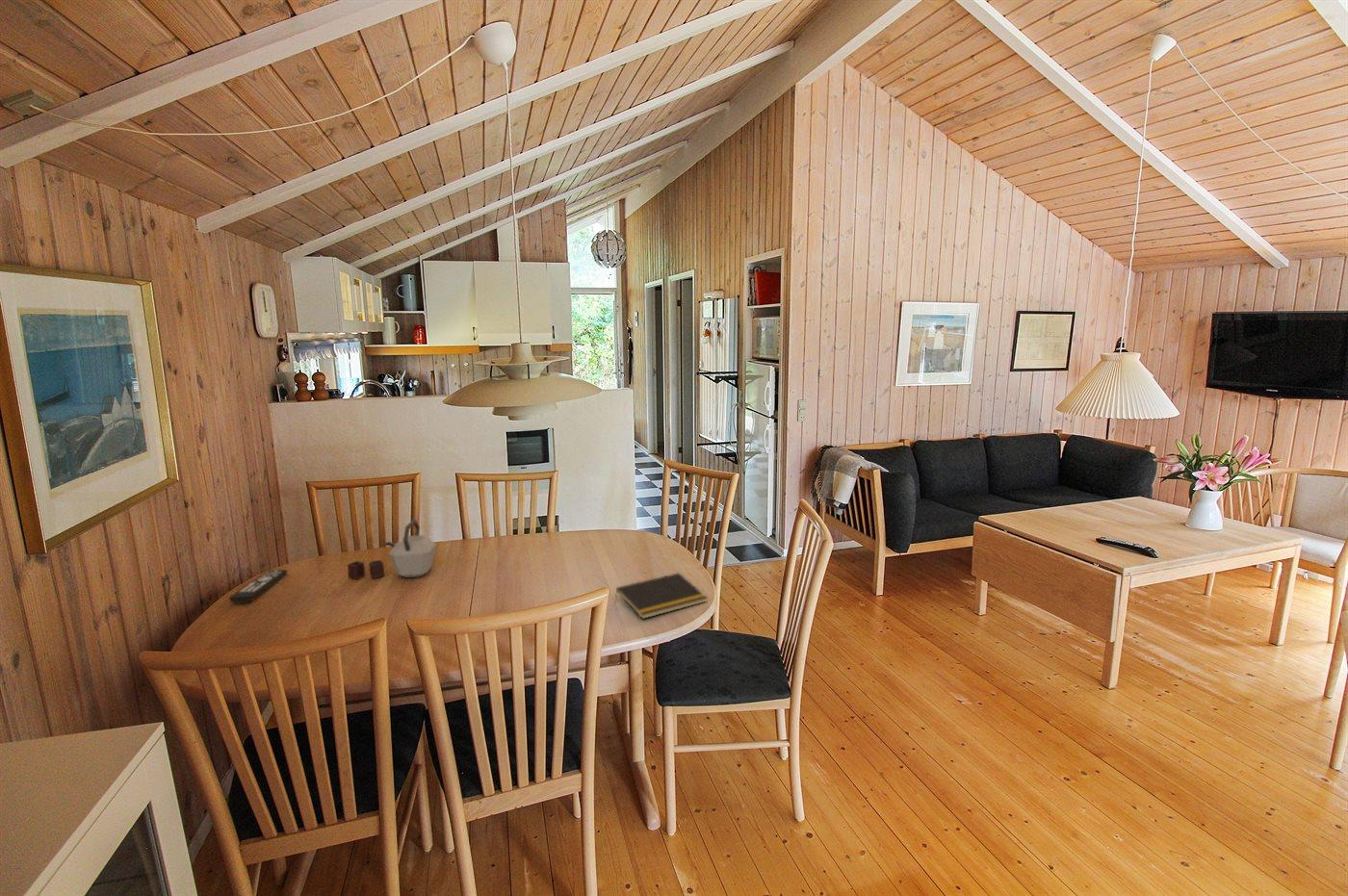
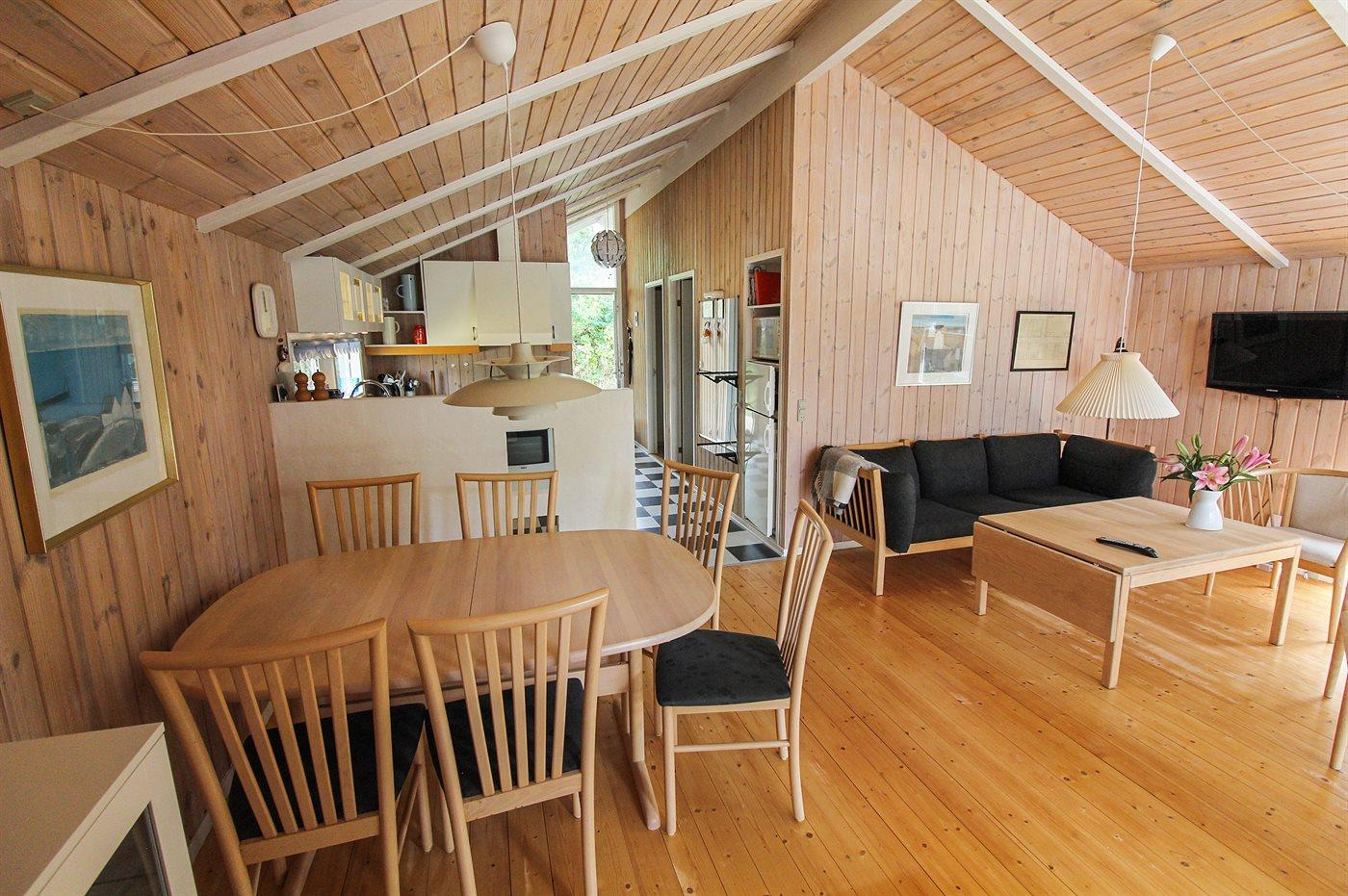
- kettle (391, 550)
- remote control (260, 585)
- notepad (661, 594)
